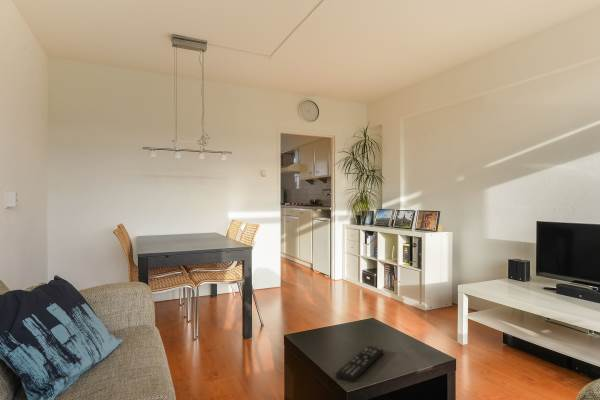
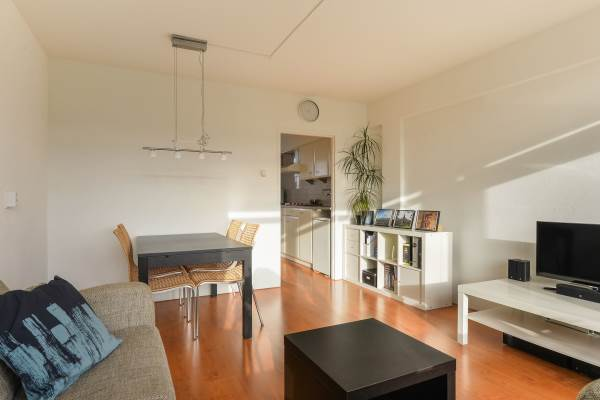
- remote control (361, 361)
